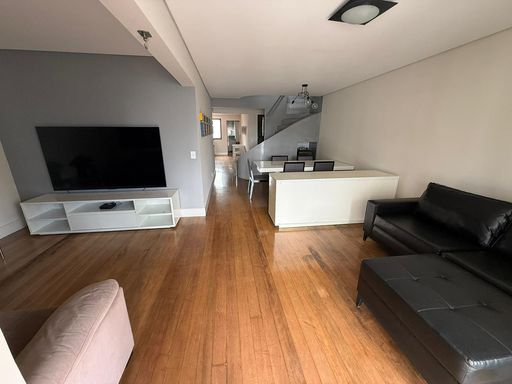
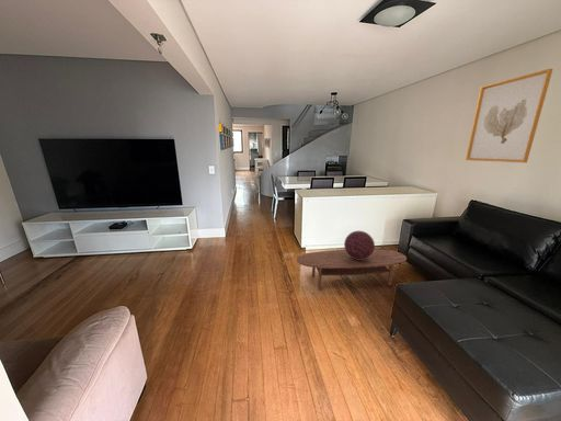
+ wall art (502, 122)
+ decorative globe (358, 244)
+ coffee table (351, 269)
